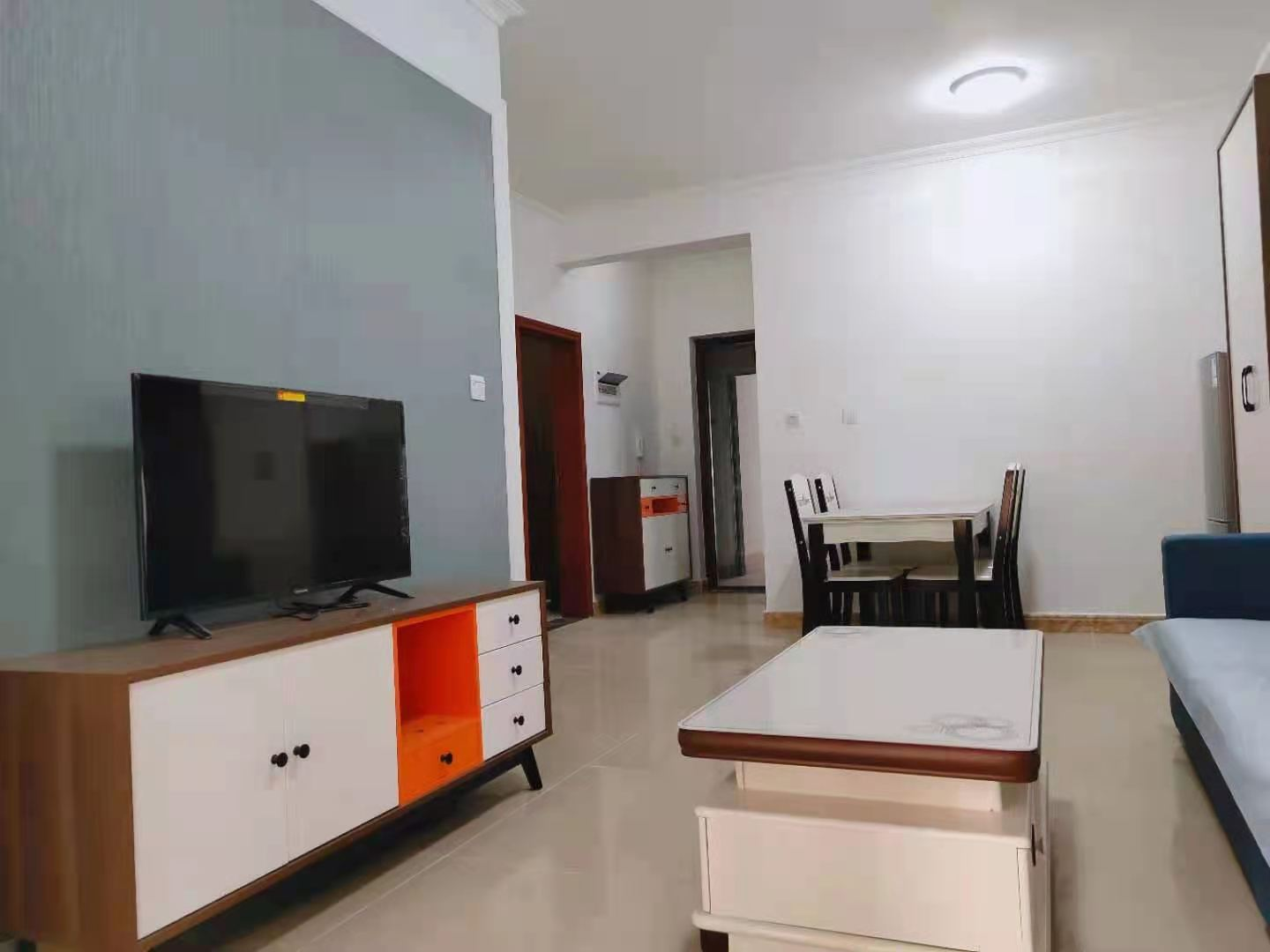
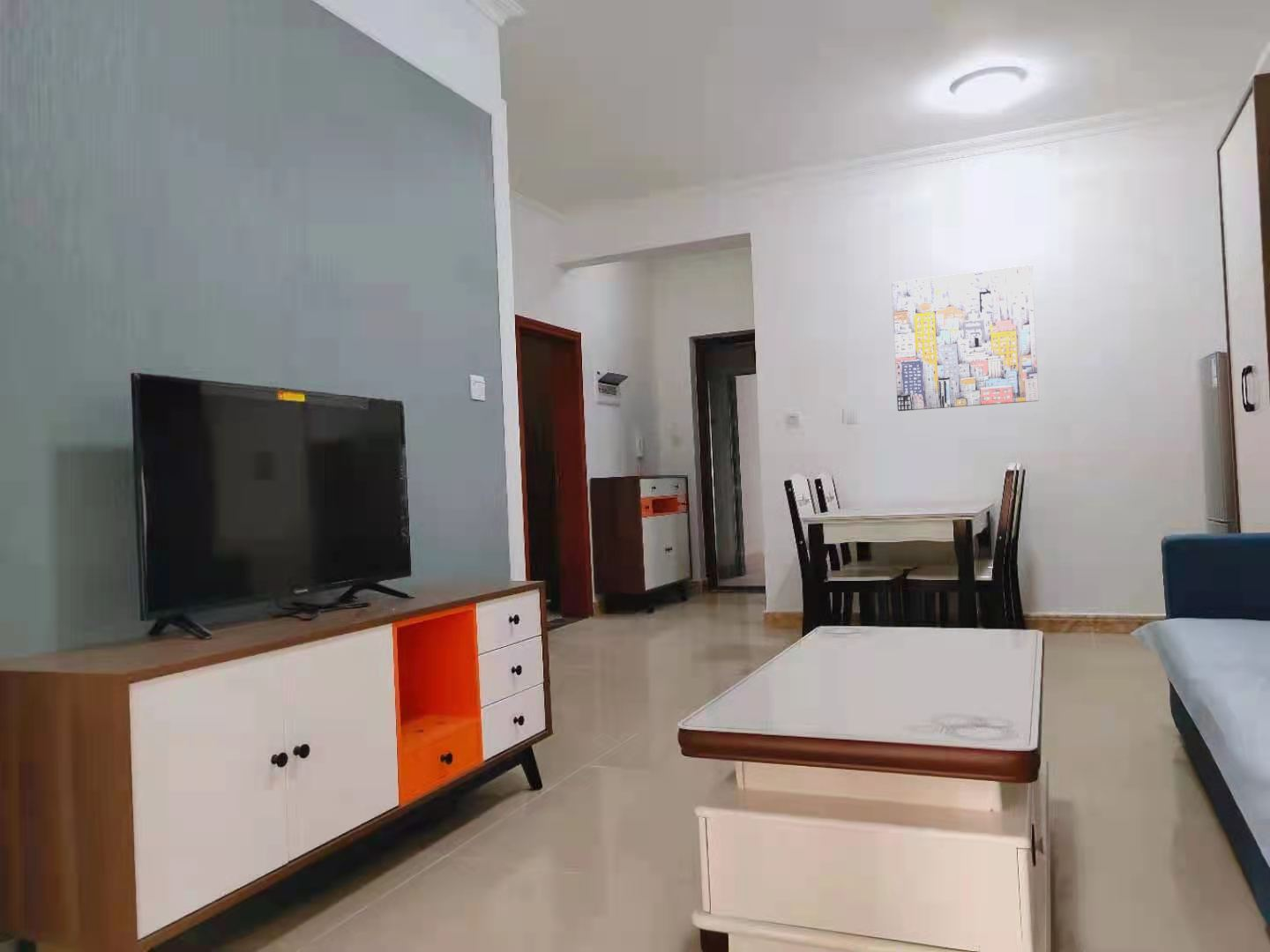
+ wall art (963, 340)
